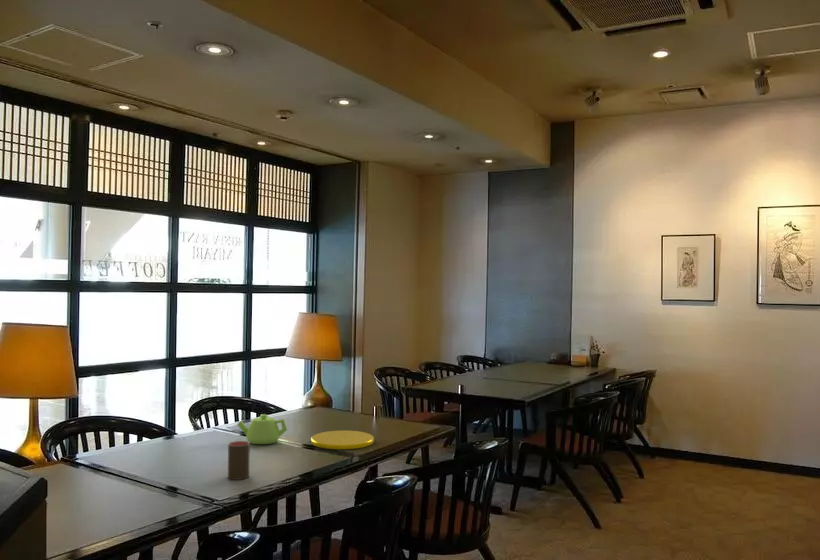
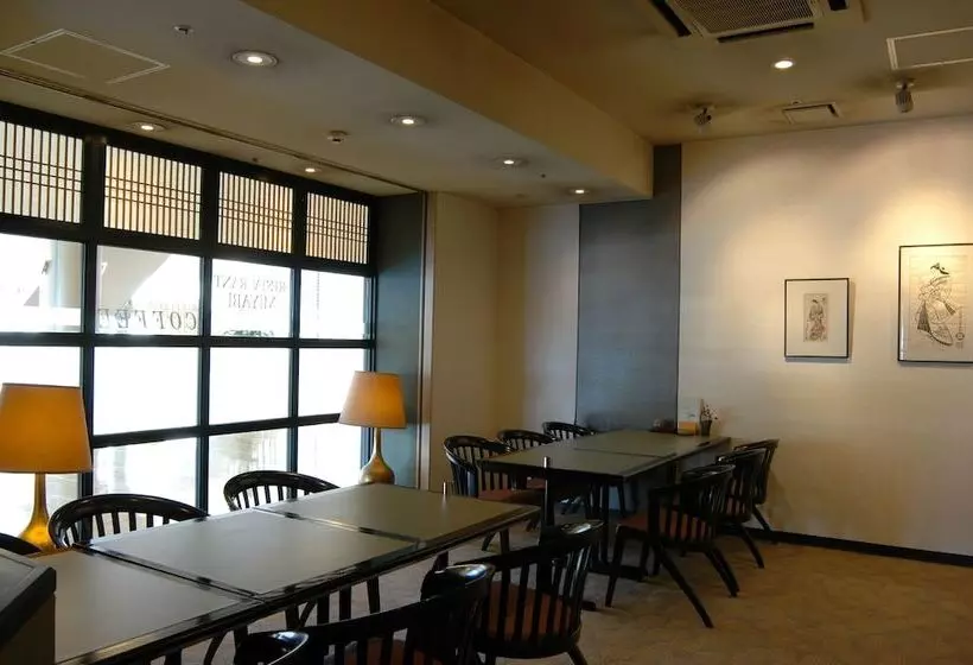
- plate (342, 439)
- teapot (262, 427)
- cup (238, 460)
